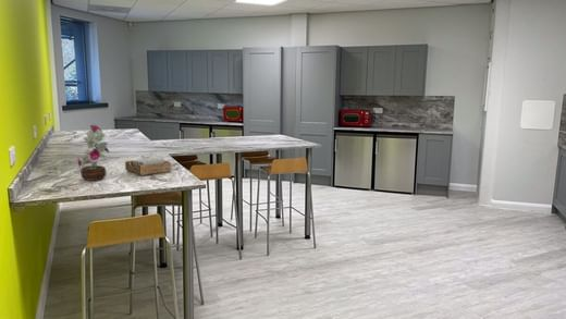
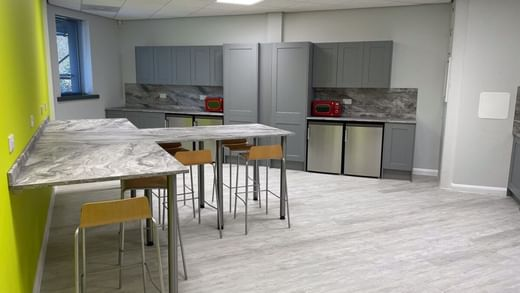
- decorative plant (94, 151)
- napkin holder (148, 164)
